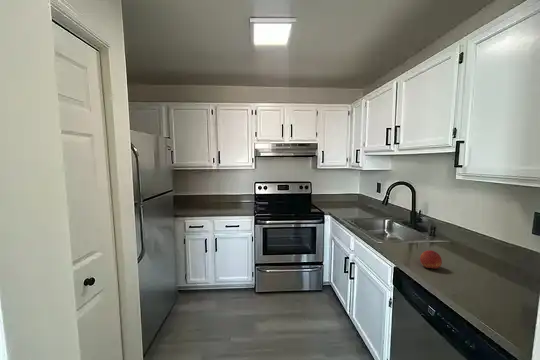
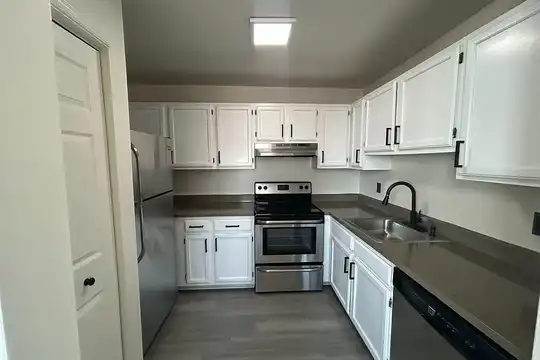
- fruit (430, 259)
